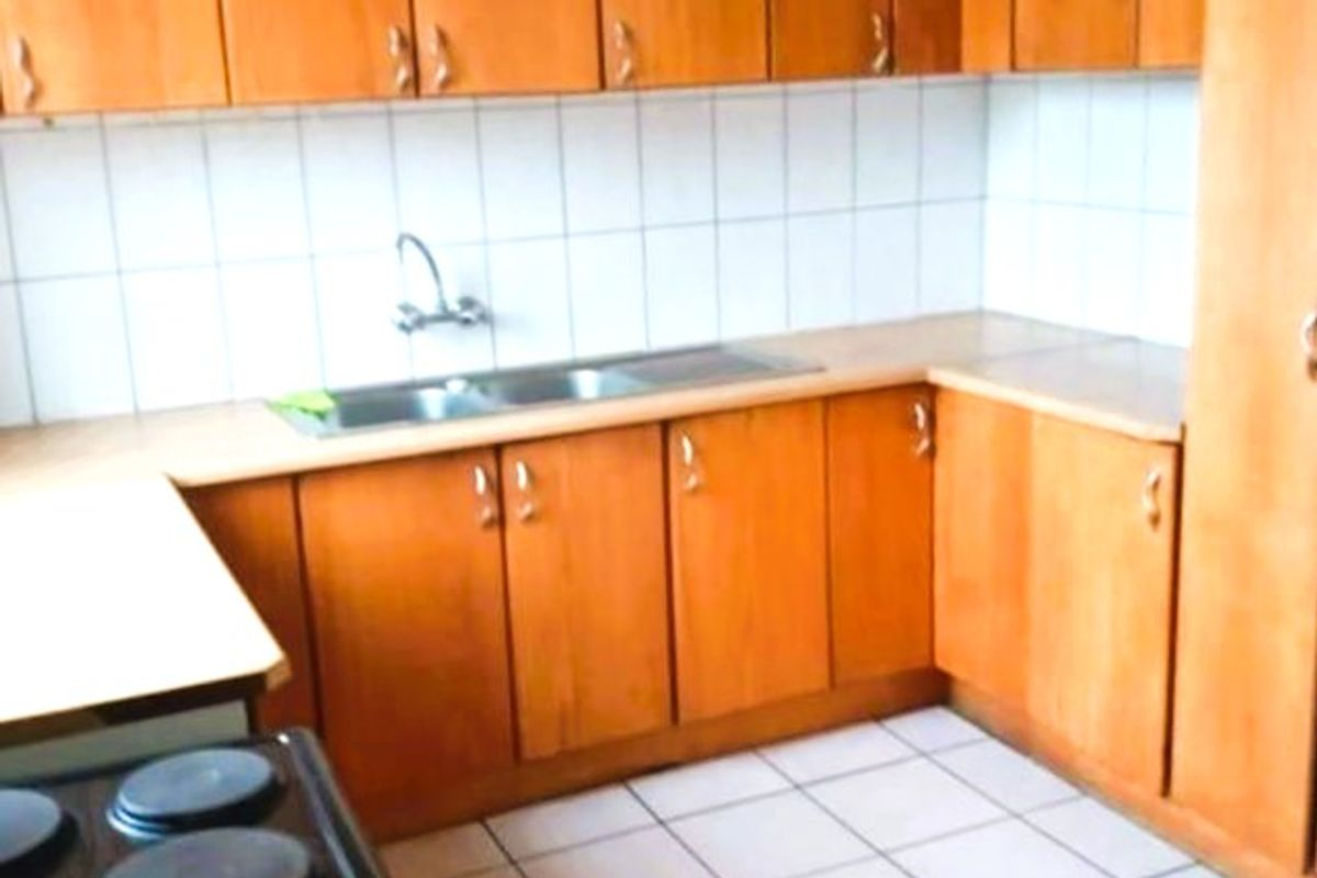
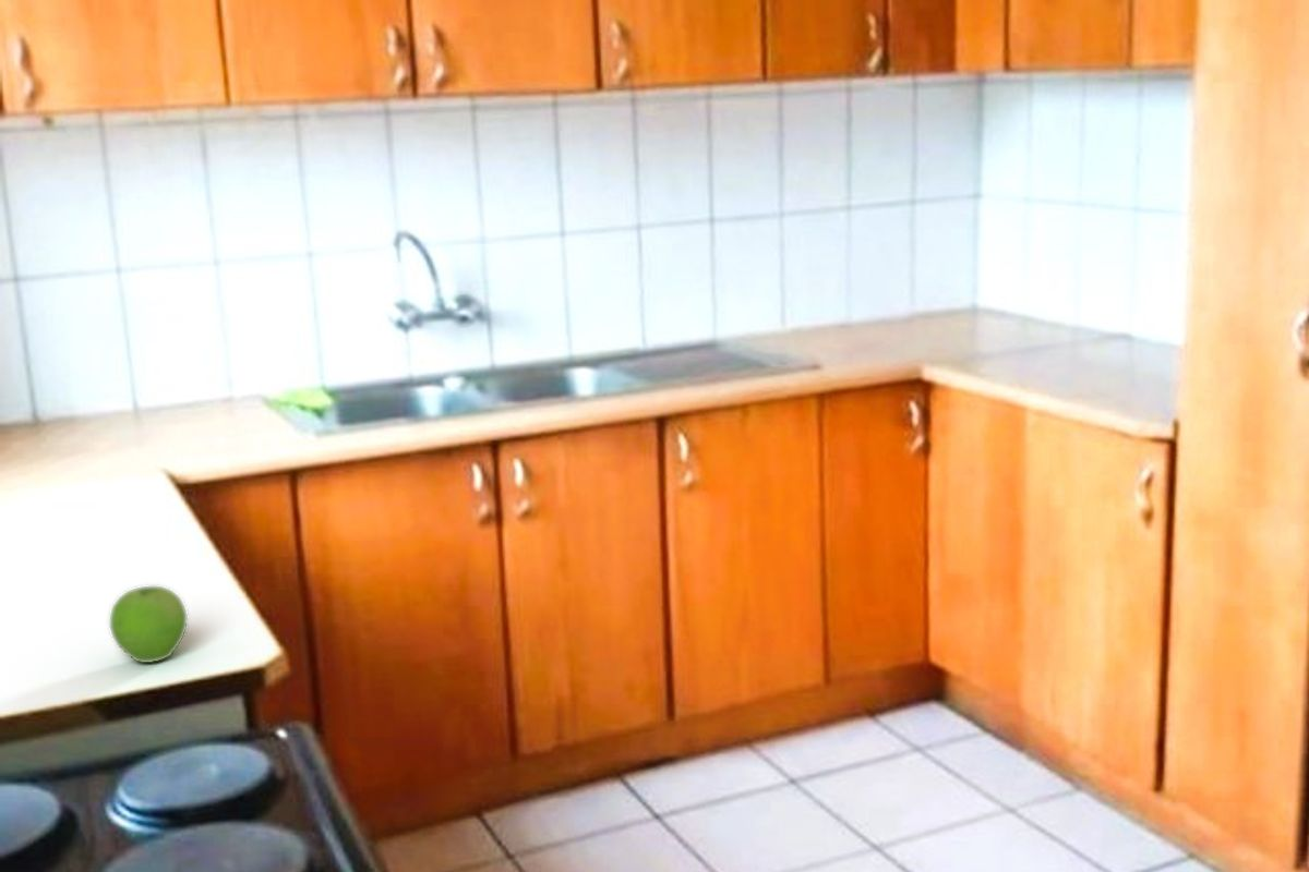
+ fruit (148, 625)
